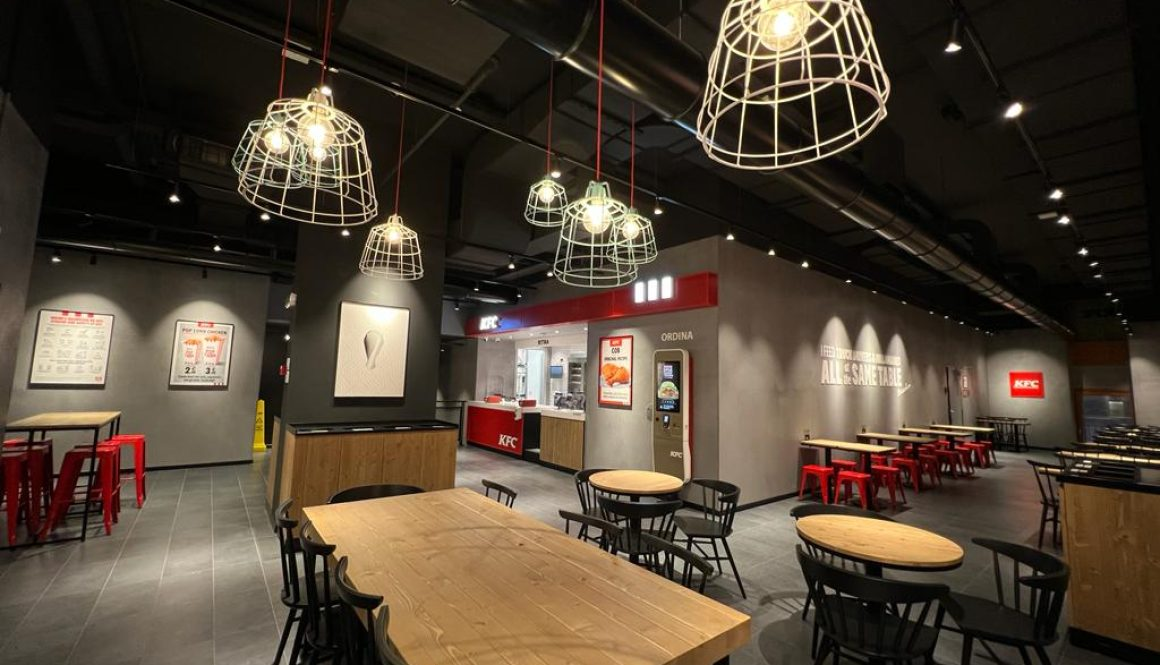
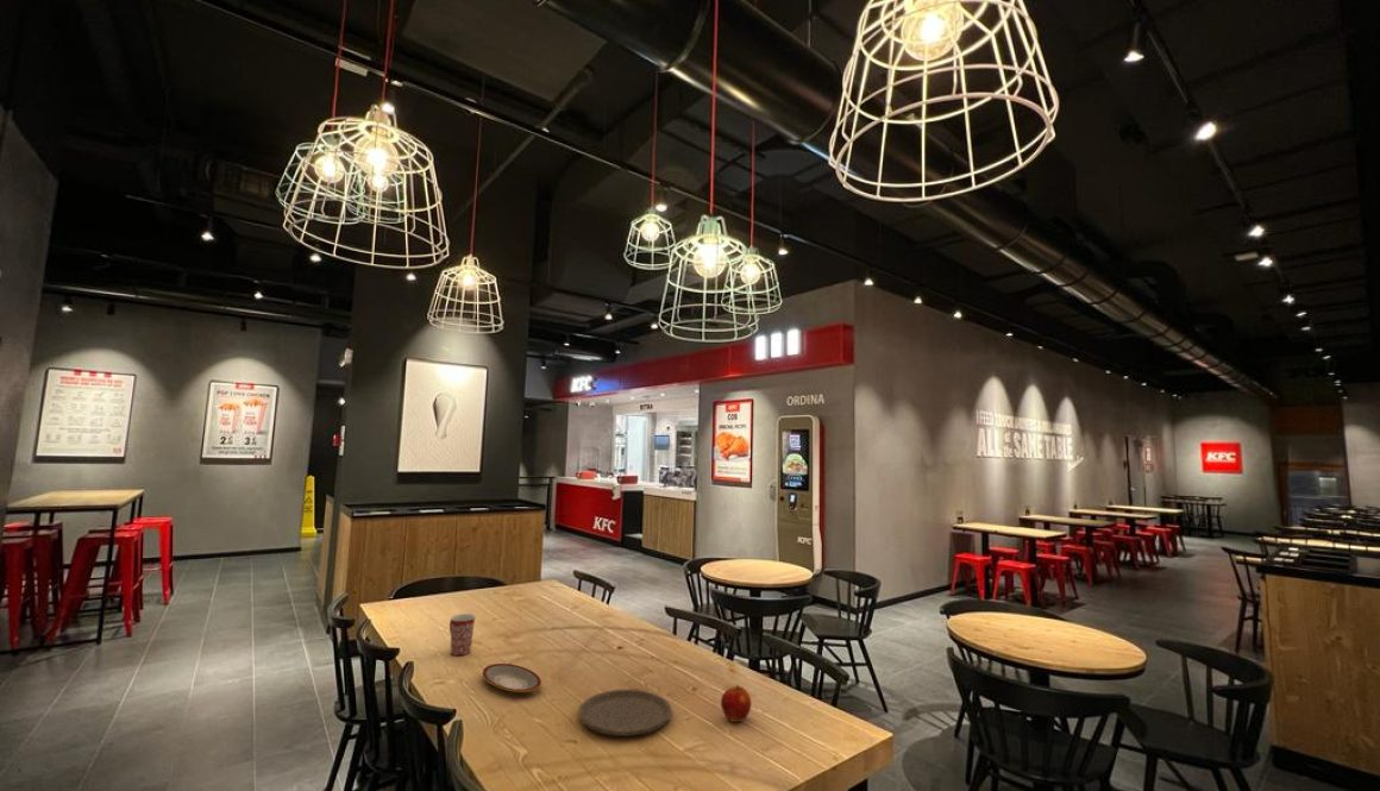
+ mug (459, 633)
+ plate (625, 711)
+ apple (735, 701)
+ plate (510, 679)
